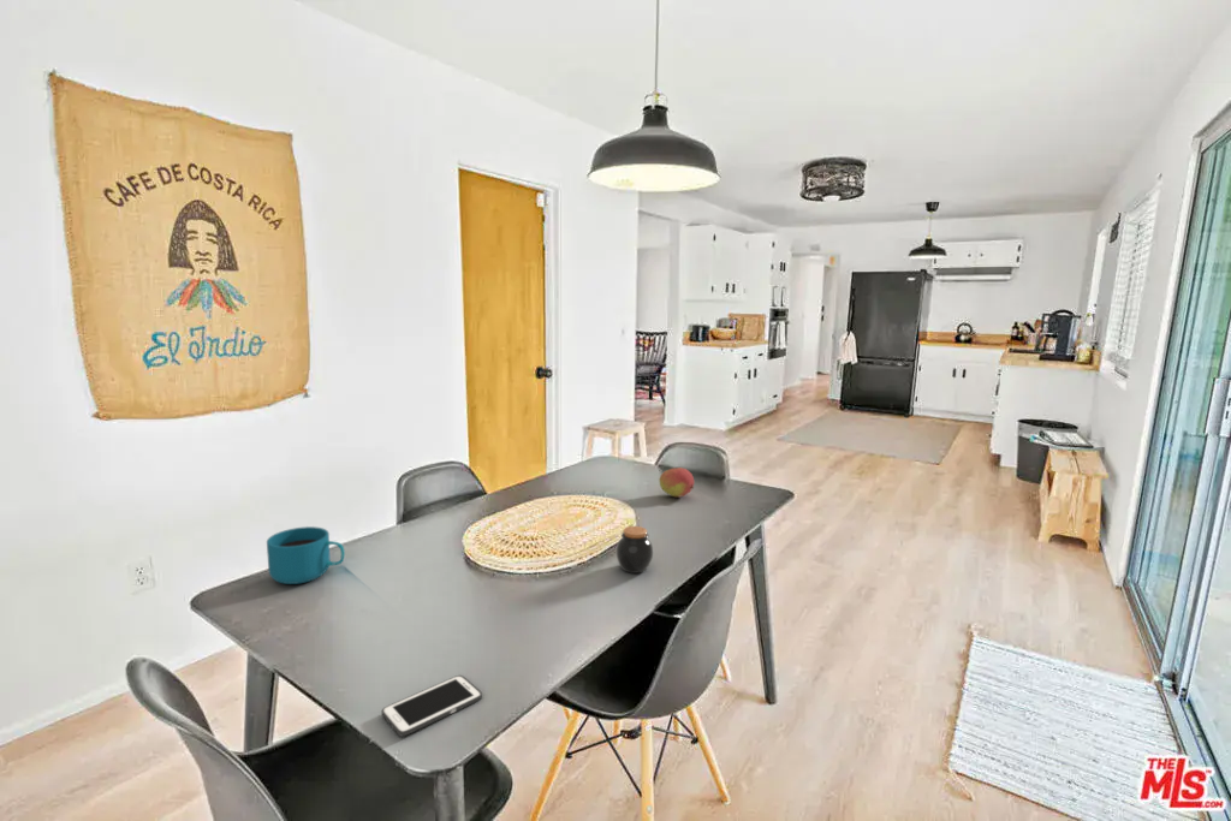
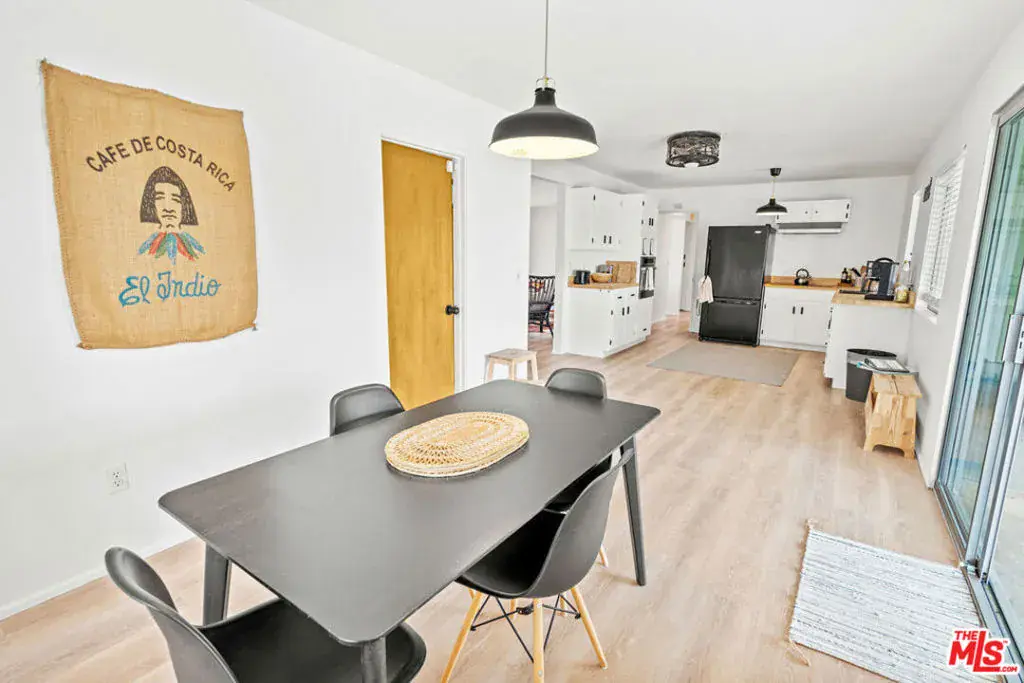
- cup (308, 557)
- fruit (677, 482)
- cell phone (433, 703)
- jar (634, 548)
